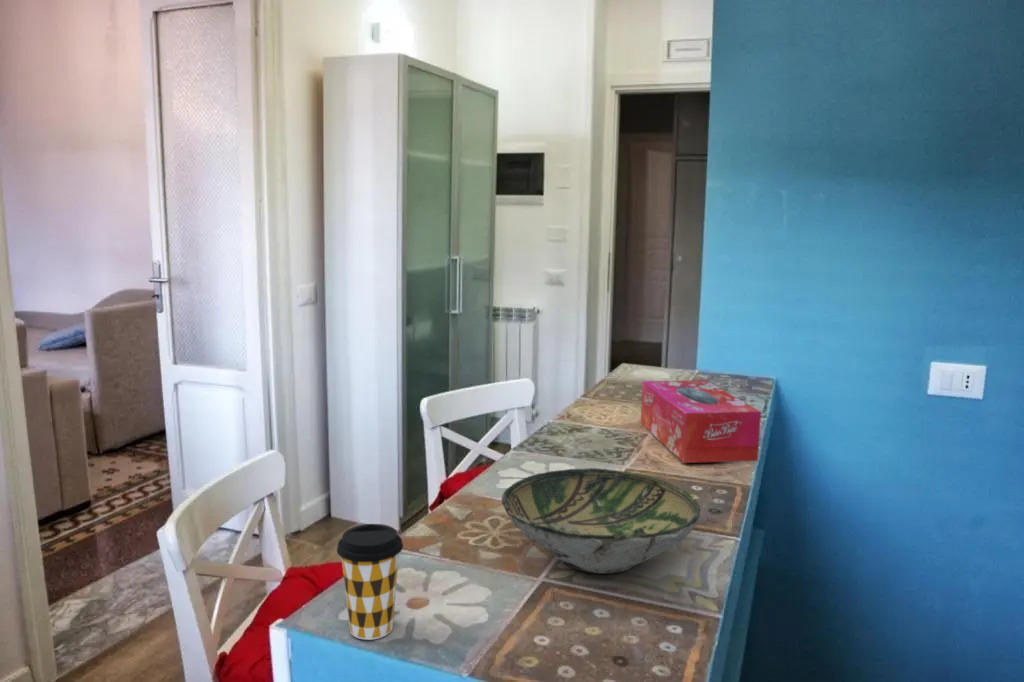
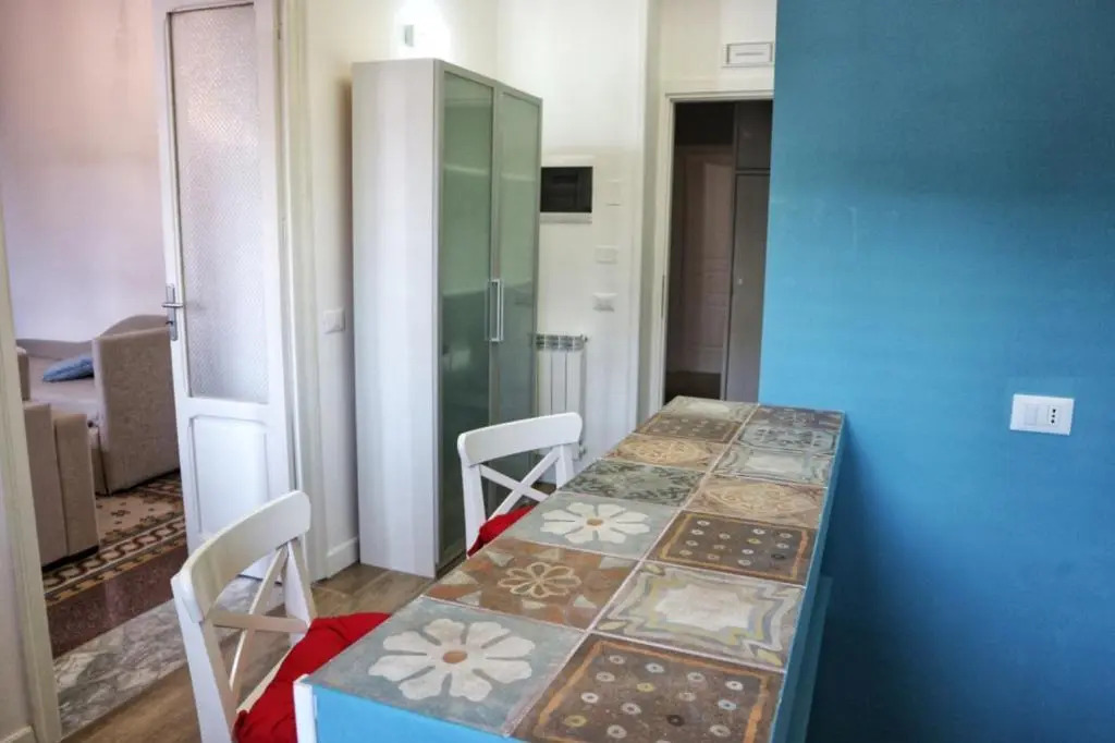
- coffee cup (370, 581)
- tissue box (695, 418)
- bowl (598, 526)
